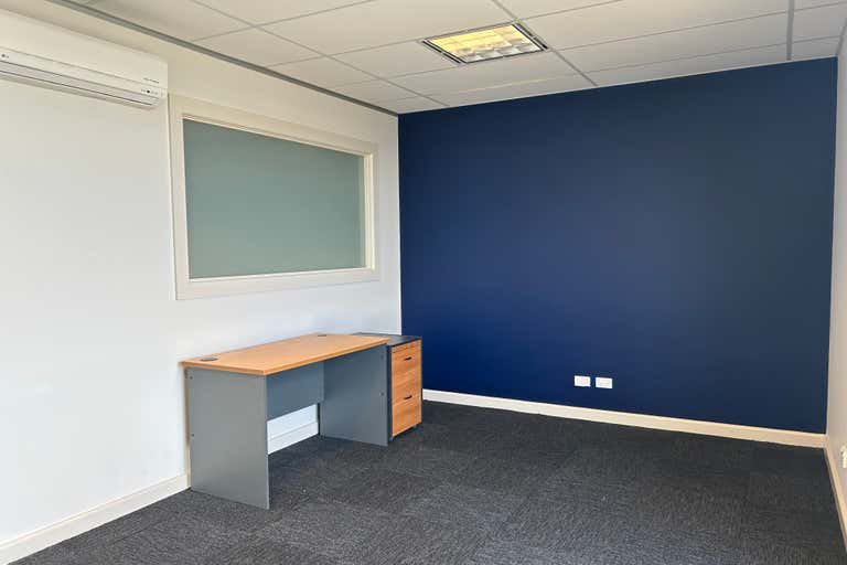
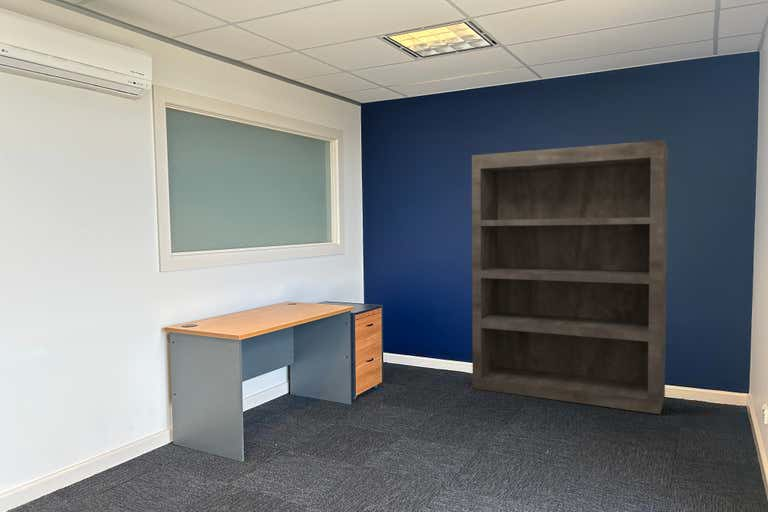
+ bookshelf (566, 273)
